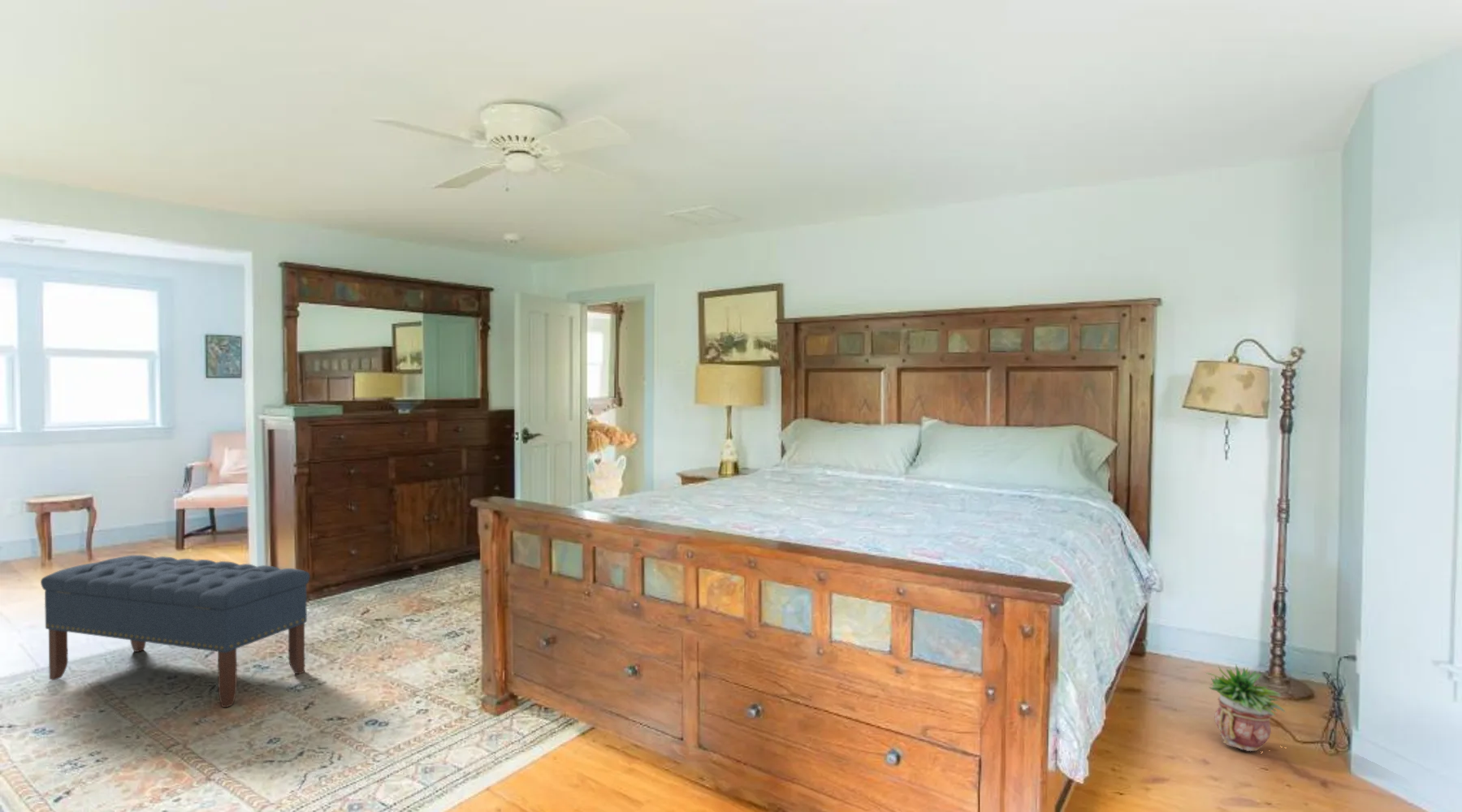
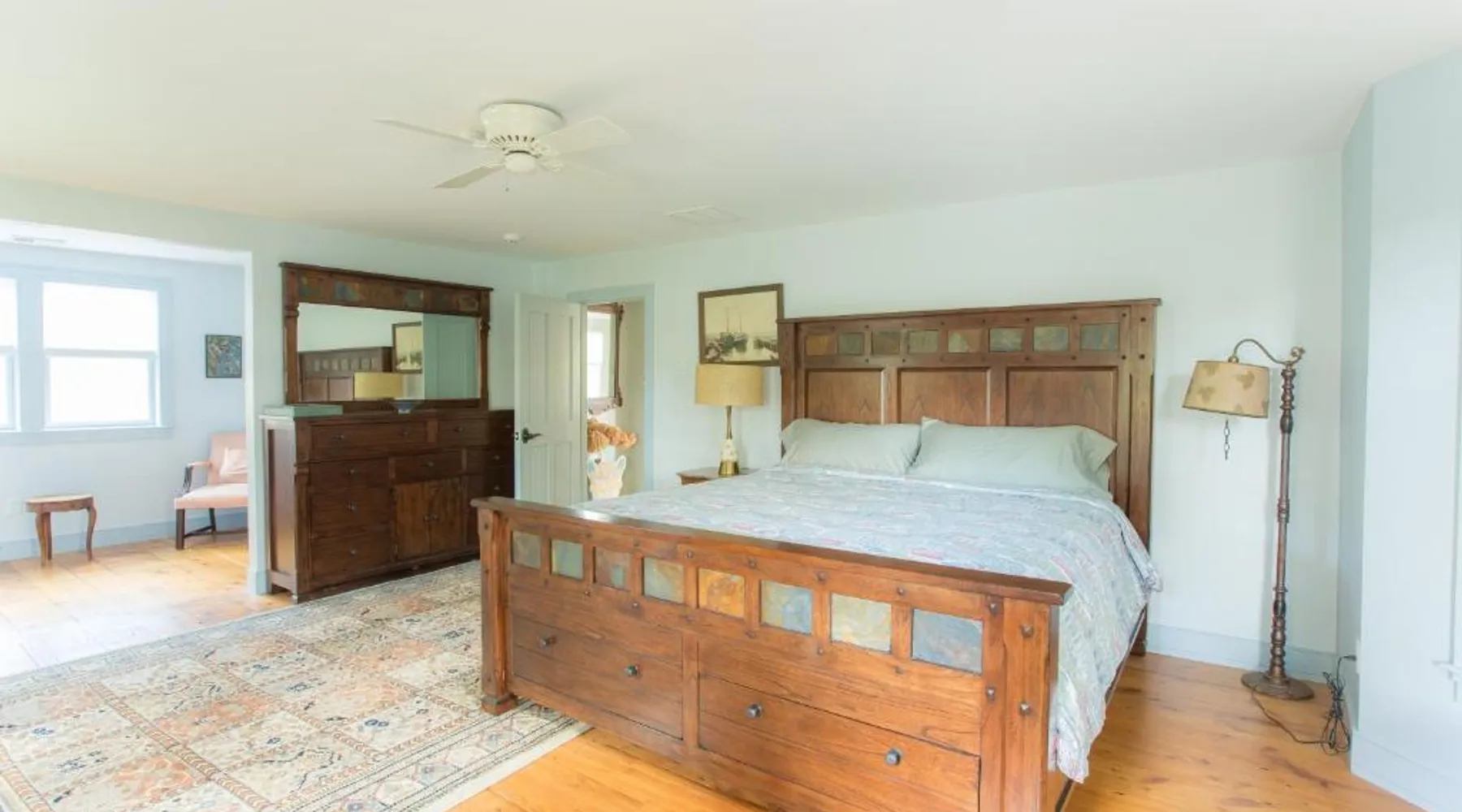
- bench (178, 621)
- potted plant (1244, 705)
